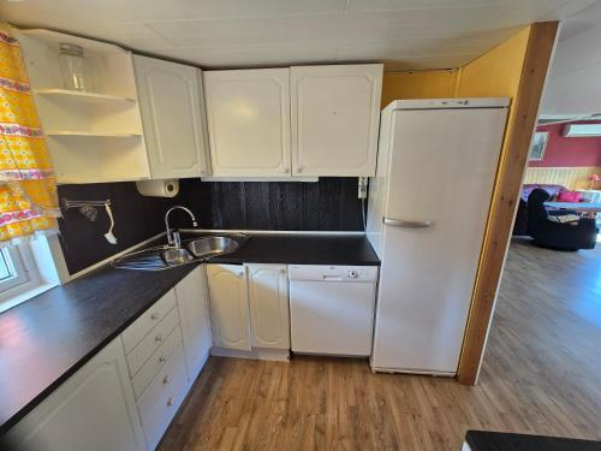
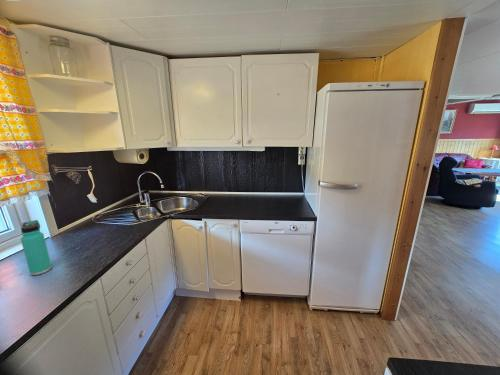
+ thermos bottle (35, 246)
